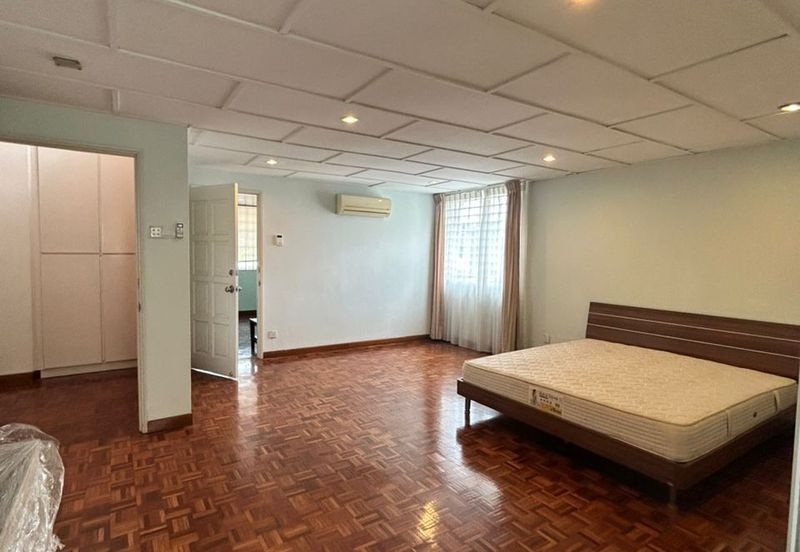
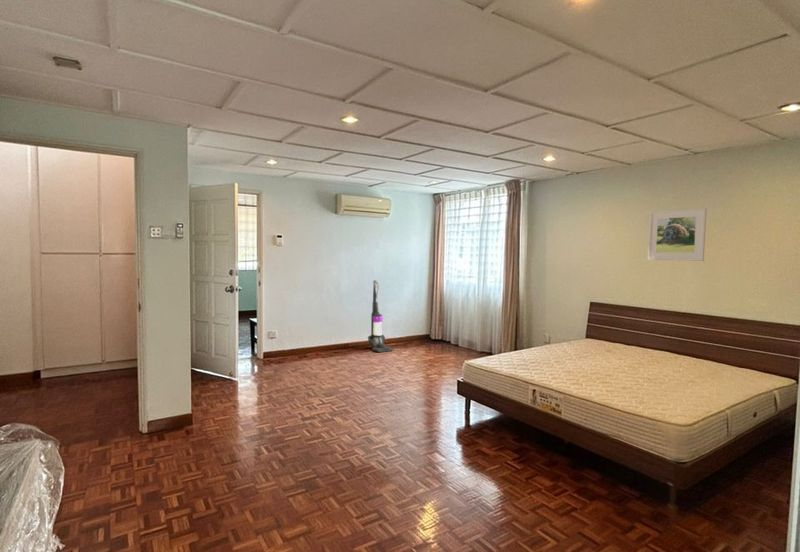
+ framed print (675, 235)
+ vacuum cleaner (378, 315)
